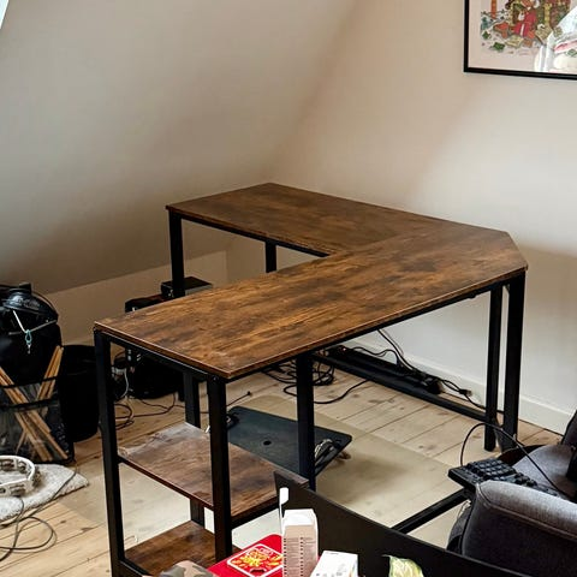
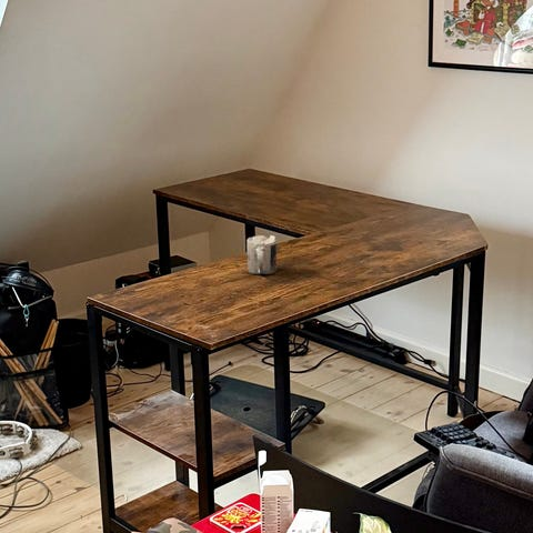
+ mug (260, 255)
